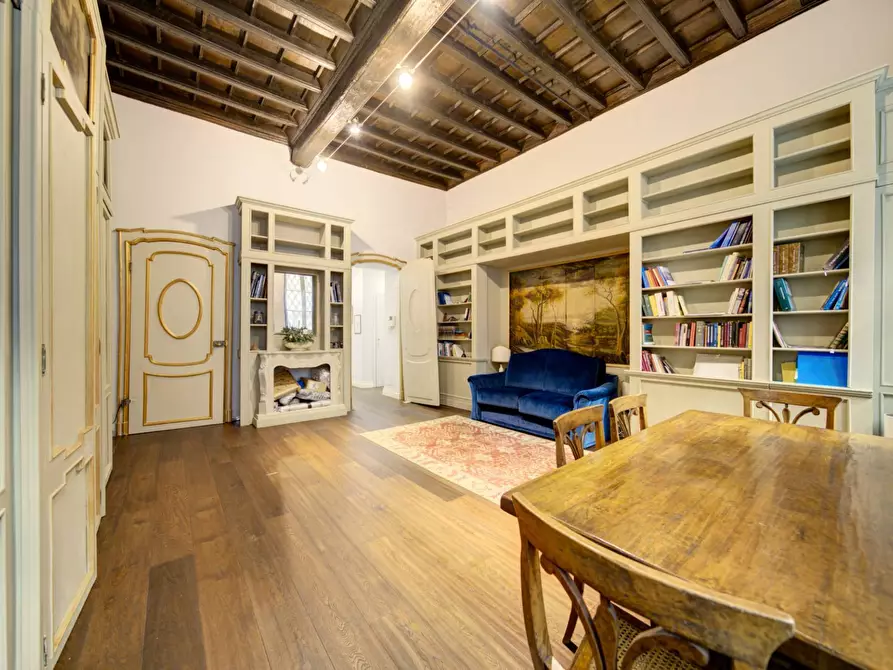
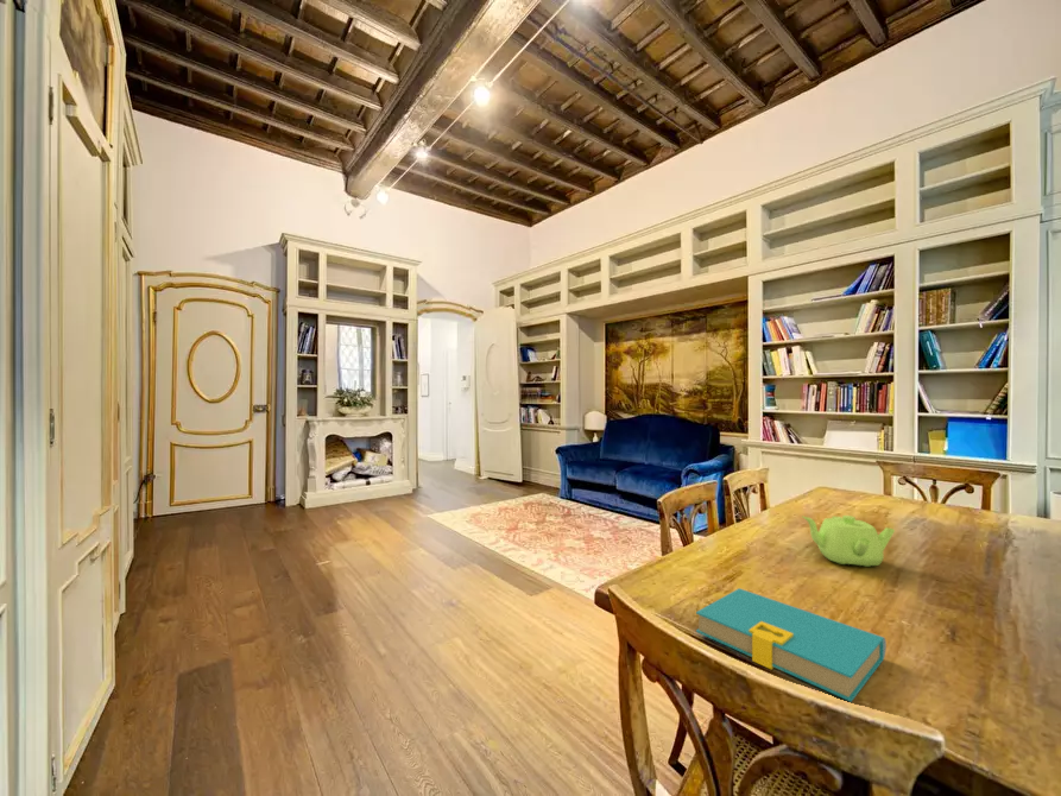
+ teapot (847, 538)
+ book (785, 633)
